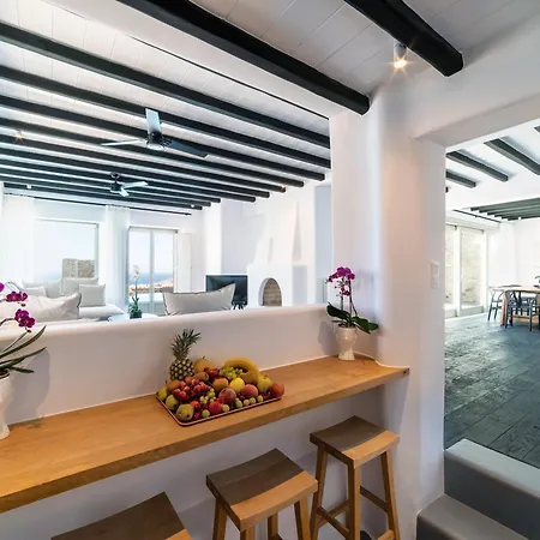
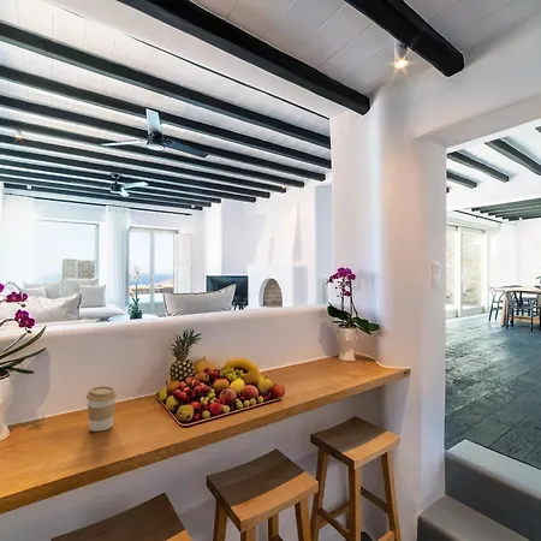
+ coffee cup (101, 406)
